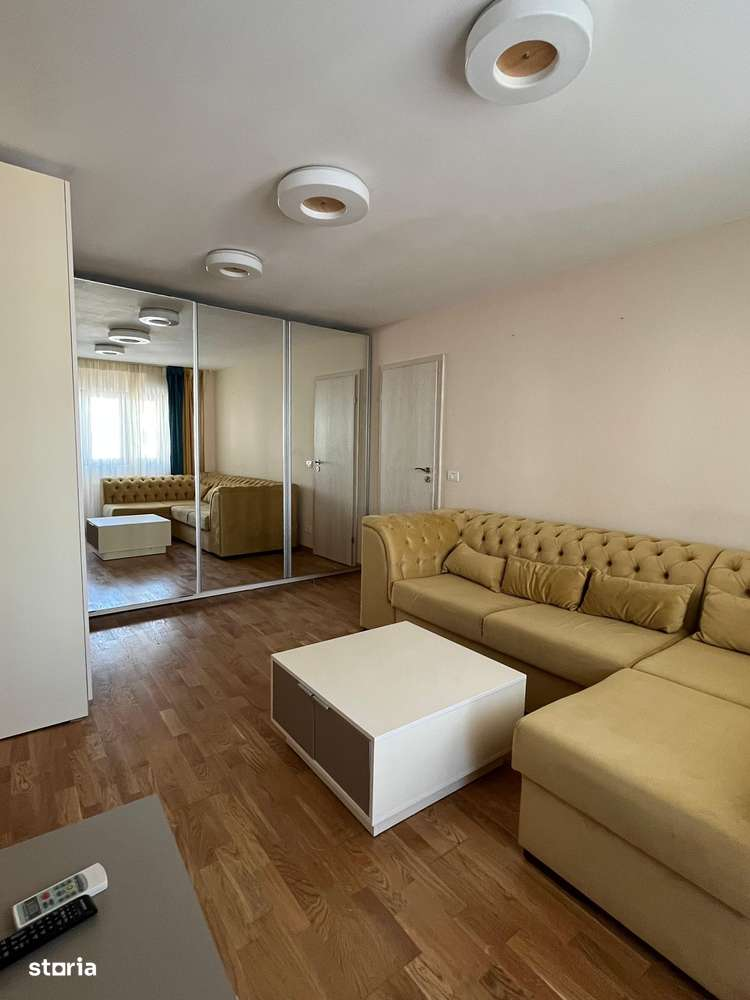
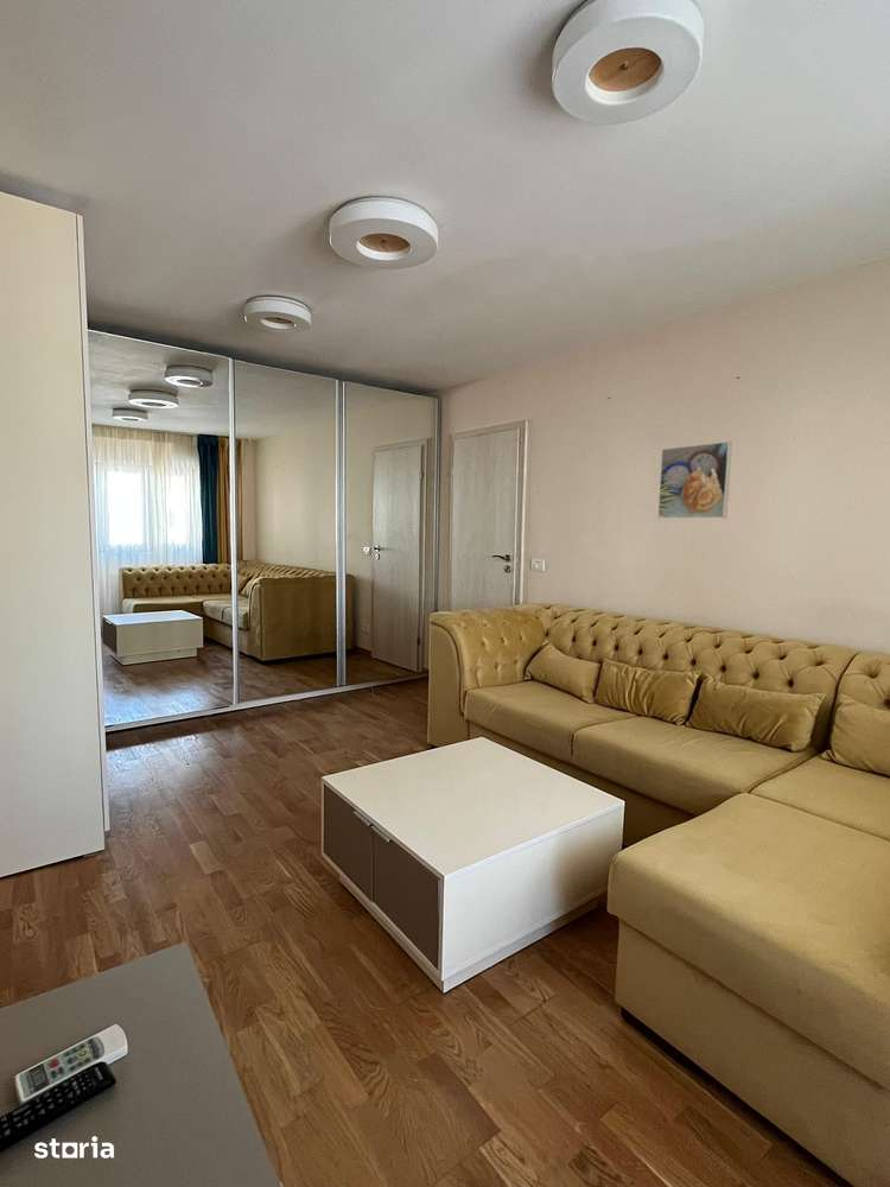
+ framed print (692, 482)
